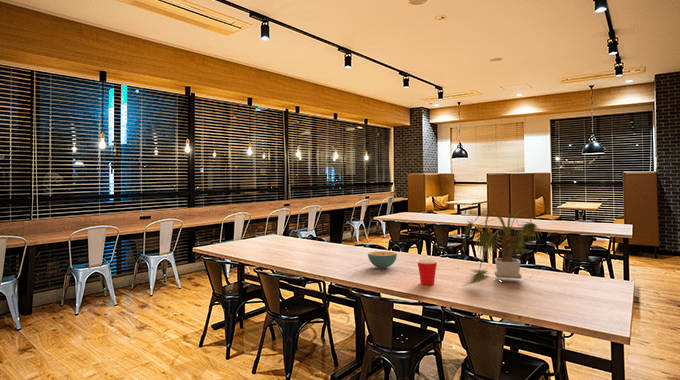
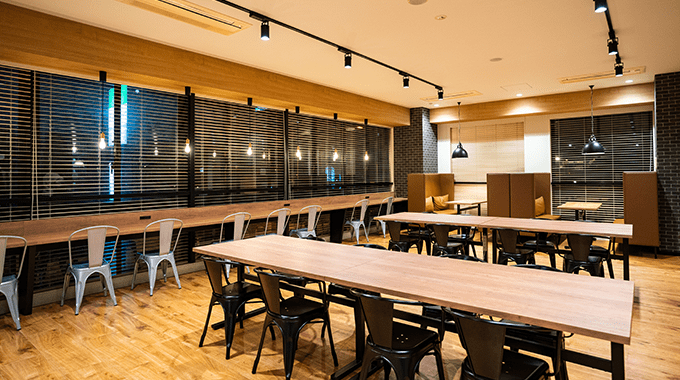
- cereal bowl (382, 260)
- cup (427, 272)
- plant (500, 244)
